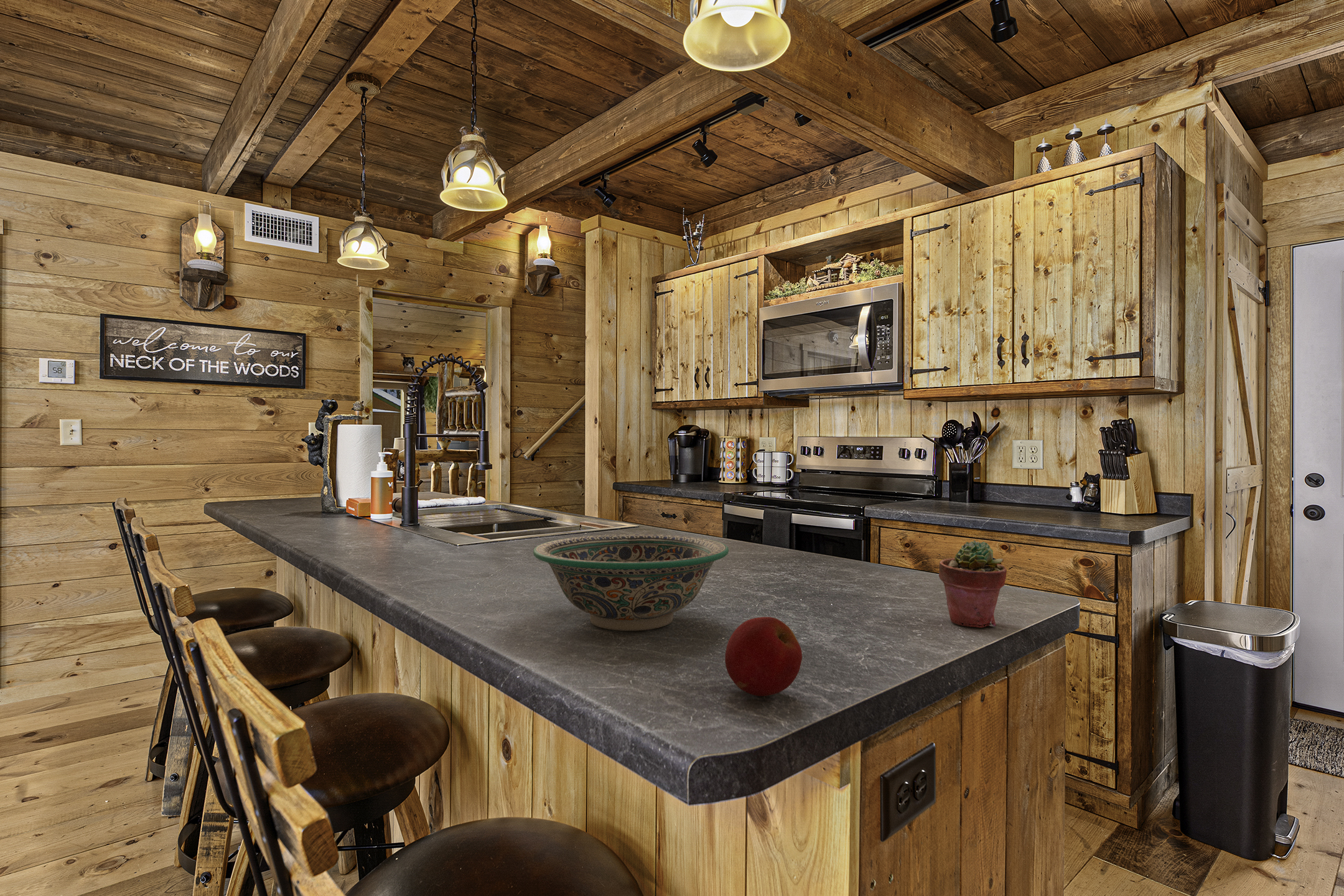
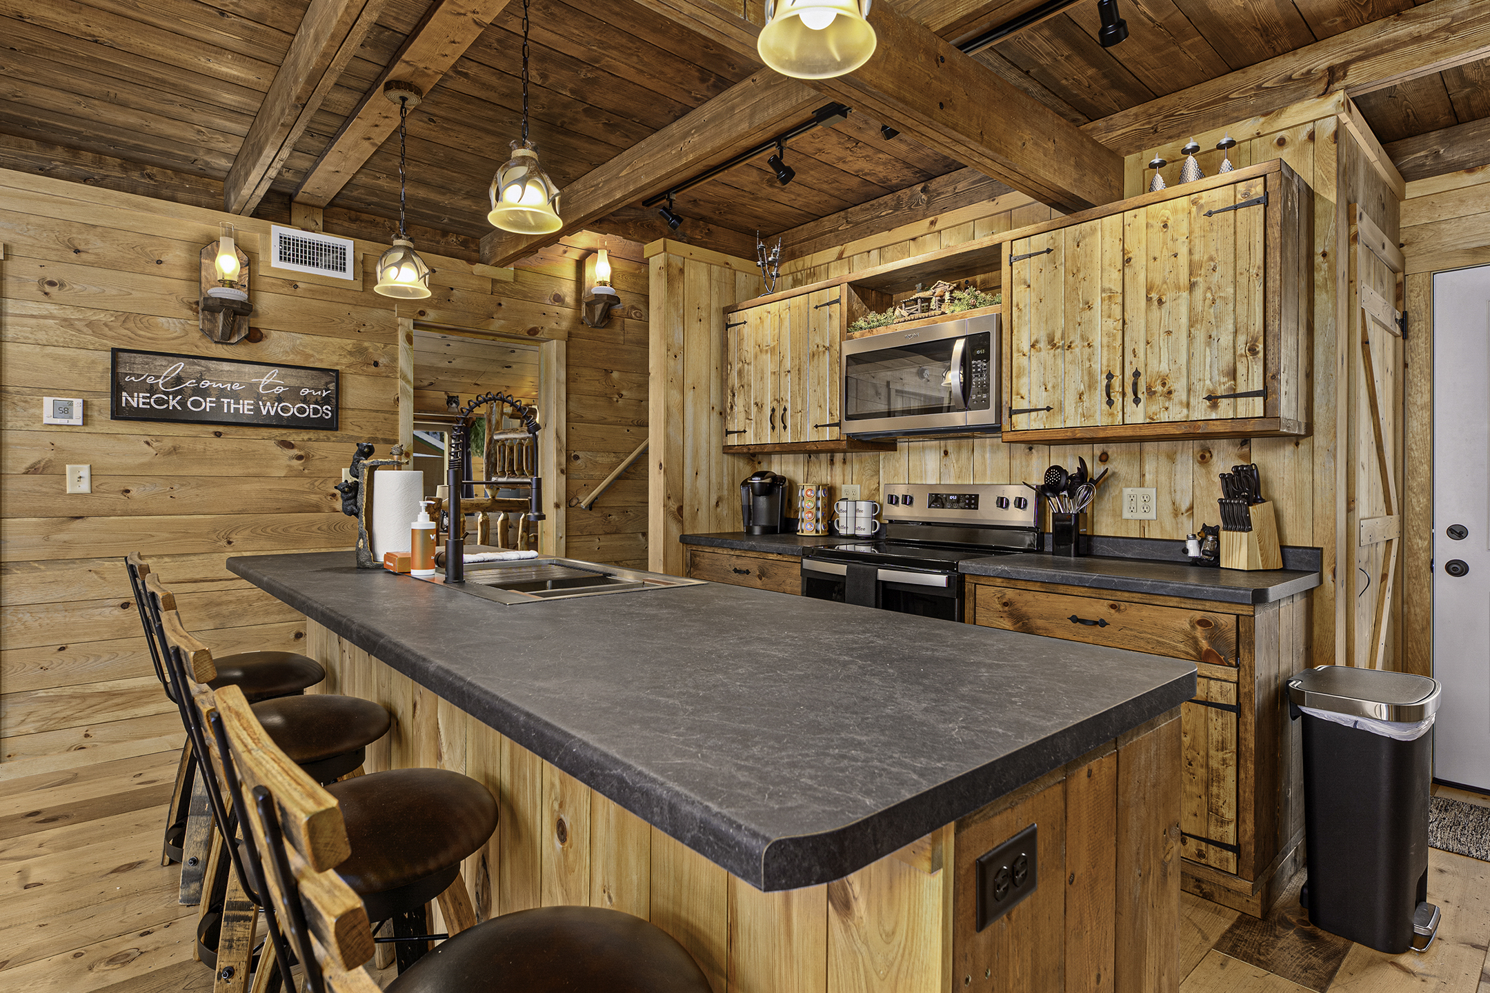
- decorative bowl (632, 583)
- apple (763, 655)
- potted succulent (972, 581)
